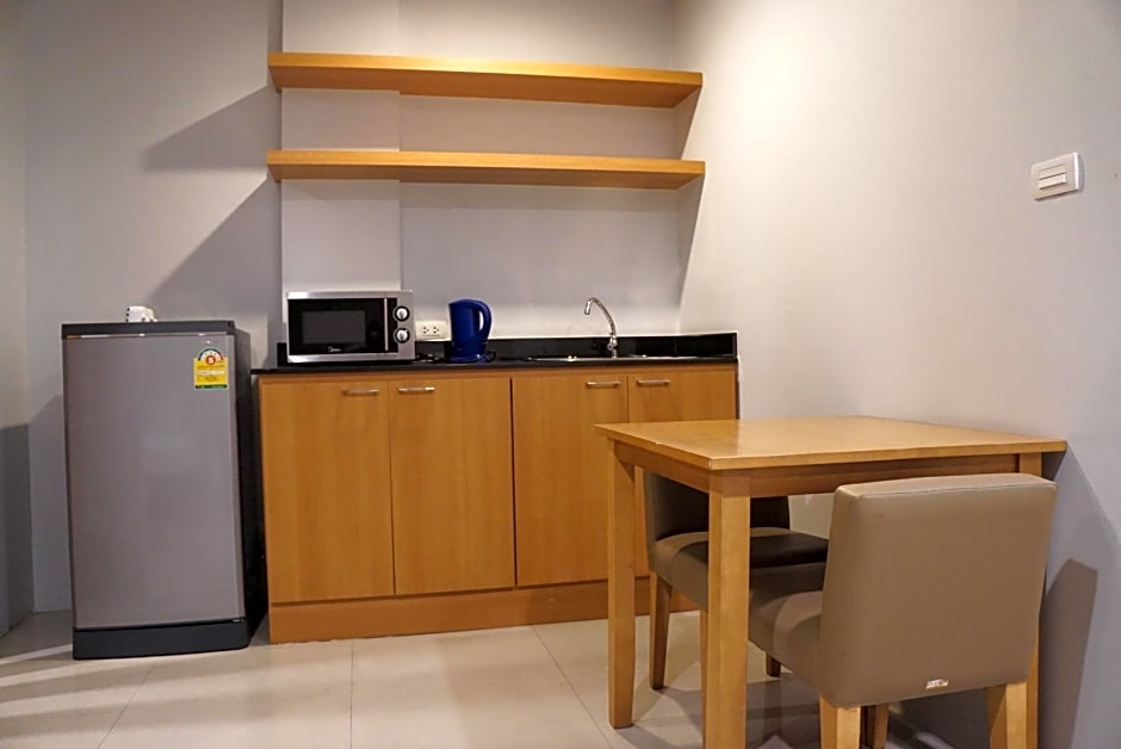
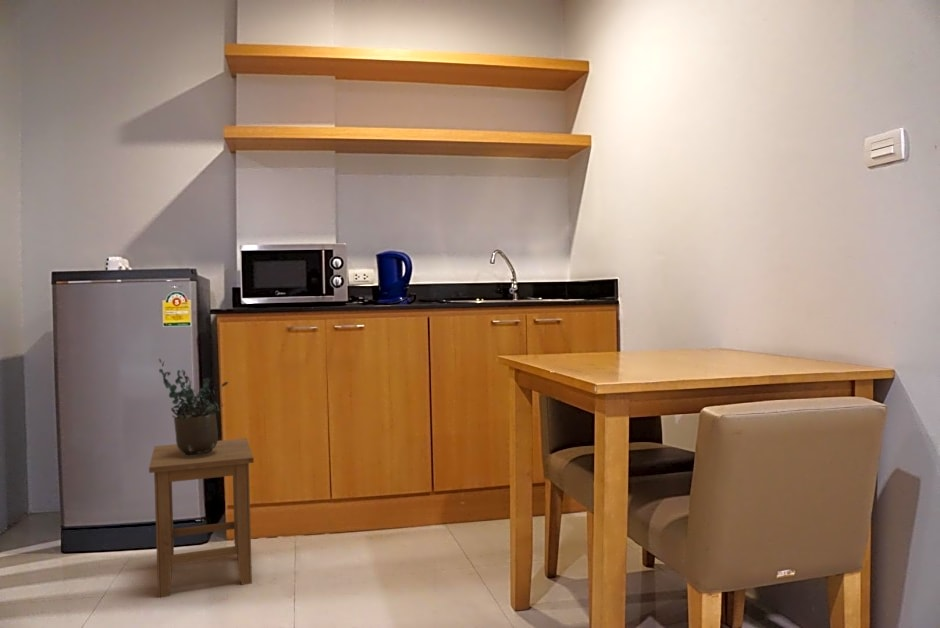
+ potted plant (189, 404)
+ stool (203, 525)
